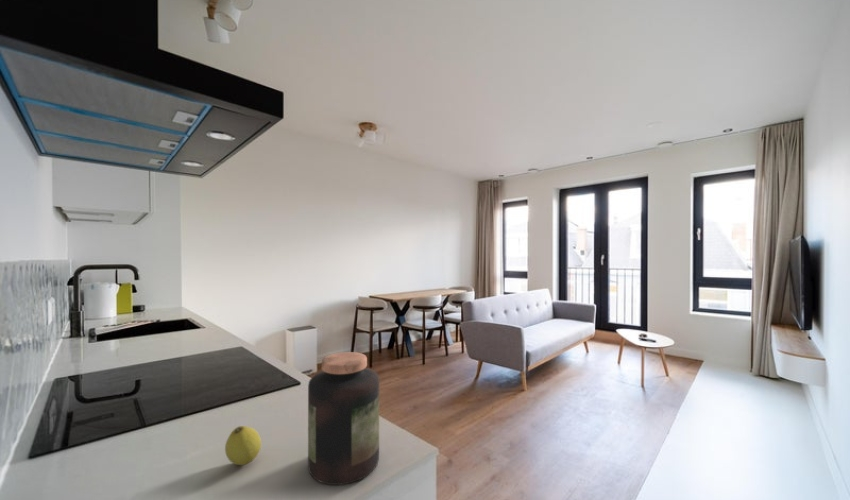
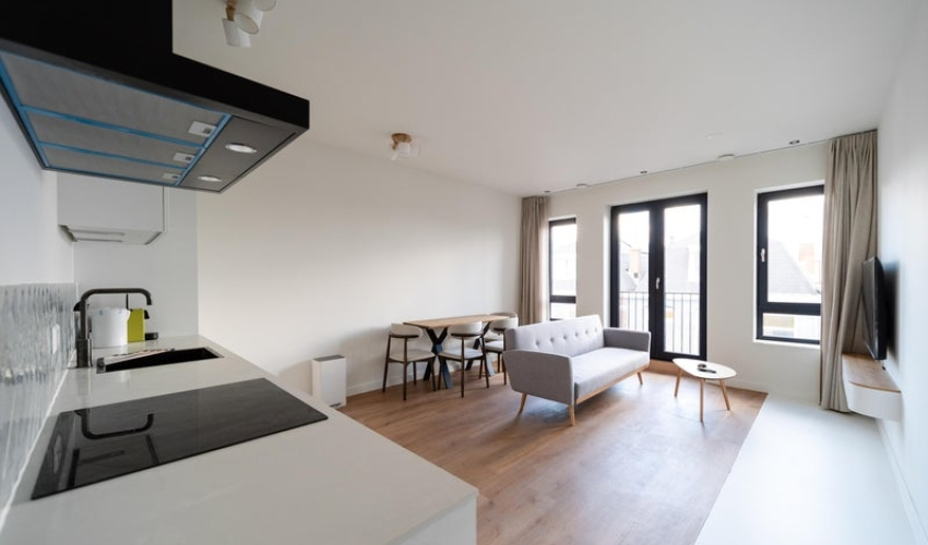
- jar (344, 410)
- lemon (243, 444)
